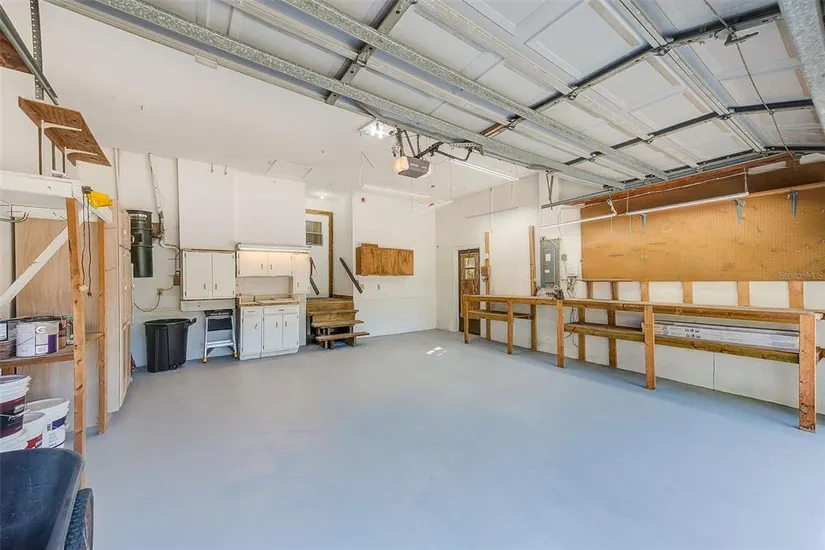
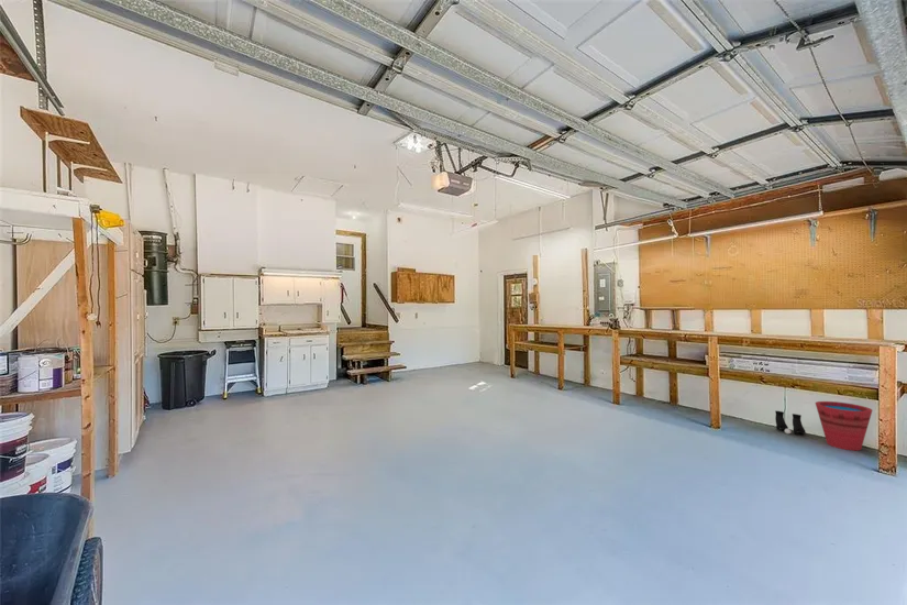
+ boots (793, 420)
+ bucket (842, 426)
